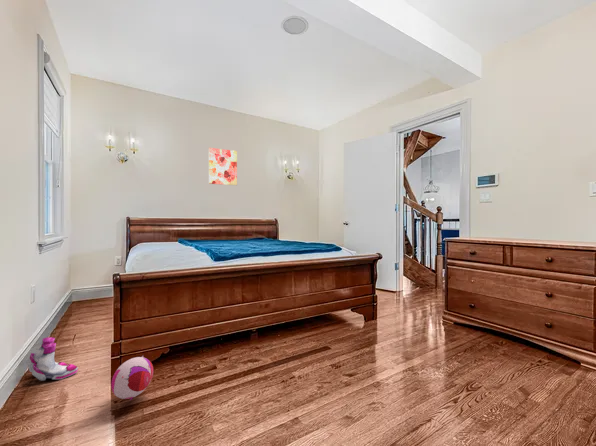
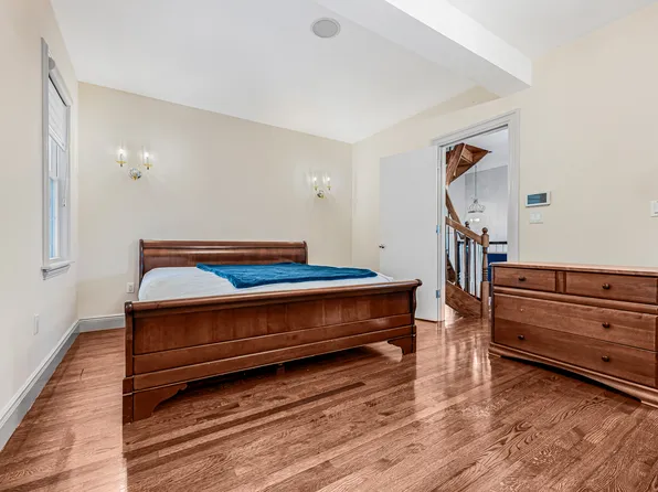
- wall art (223, 167)
- plush toy (133, 379)
- boots (52, 356)
